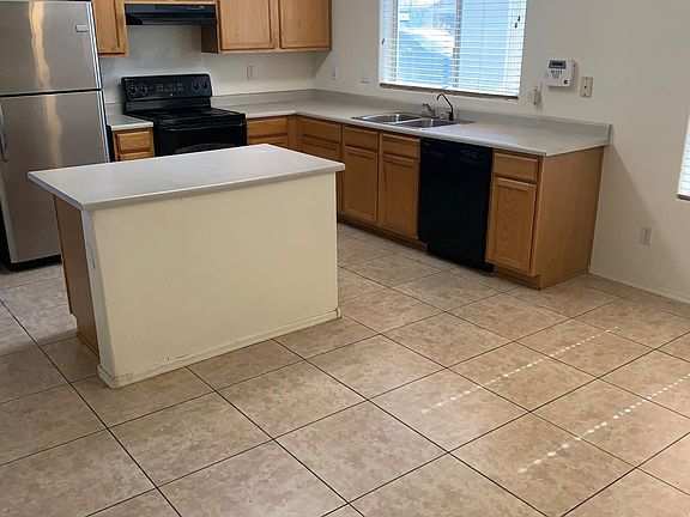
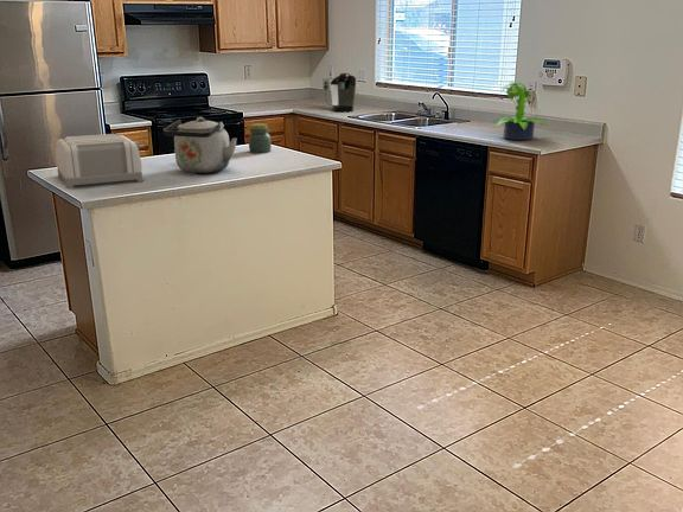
+ jar (260, 137)
+ coffee maker (337, 91)
+ toaster (101, 158)
+ potted plant (519, 109)
+ kettle (206, 145)
